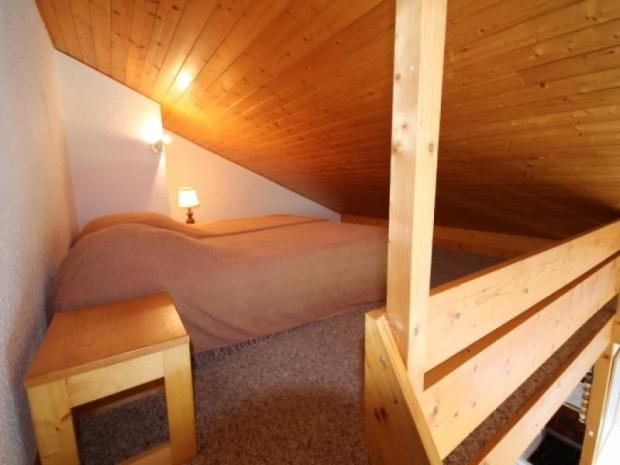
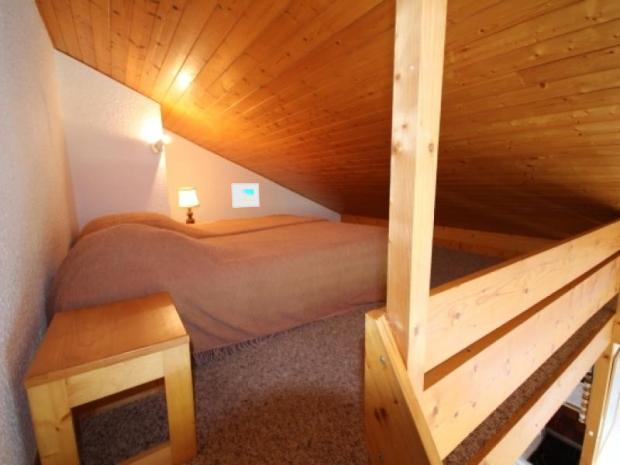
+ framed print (245, 195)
